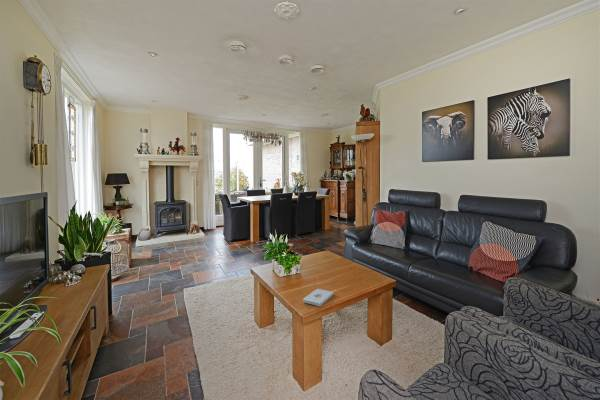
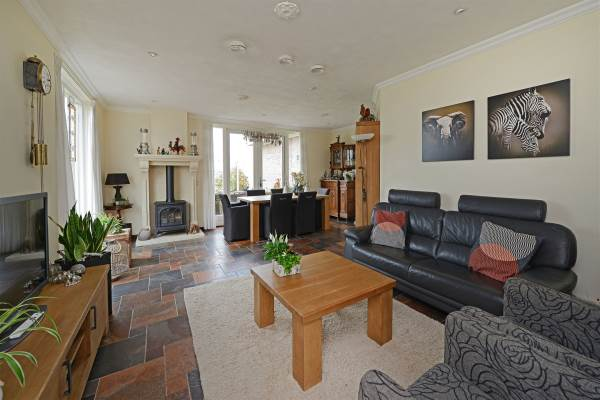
- notepad (318, 296)
